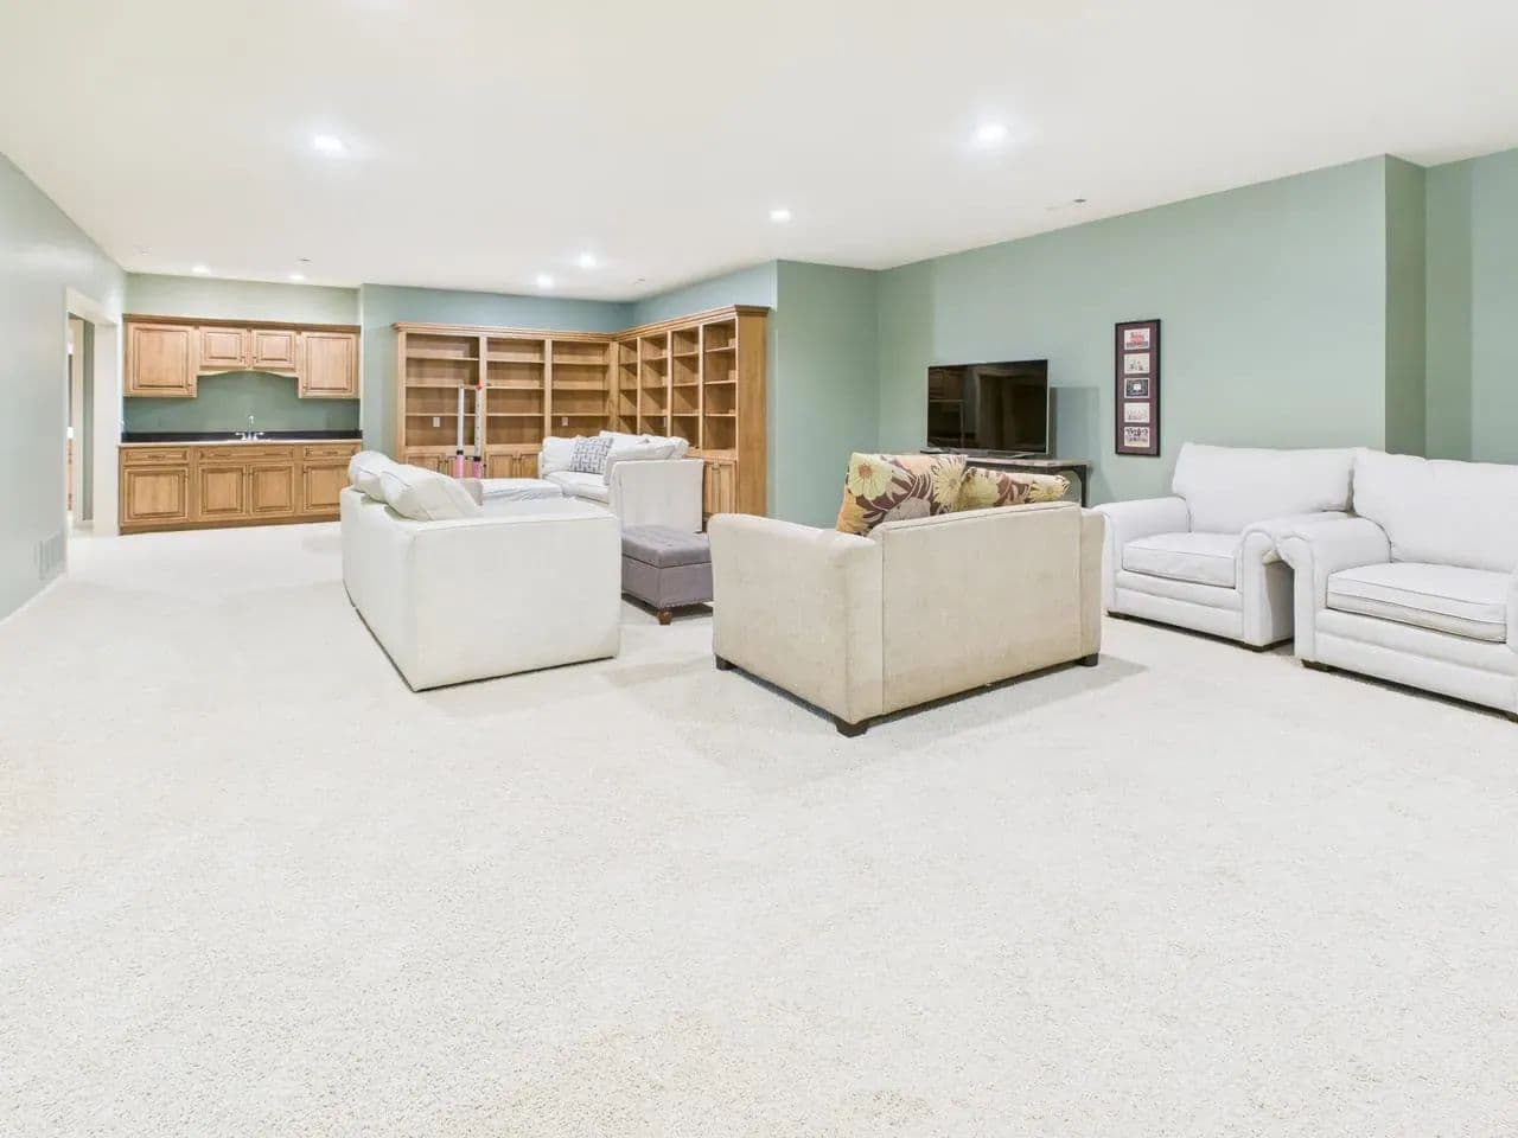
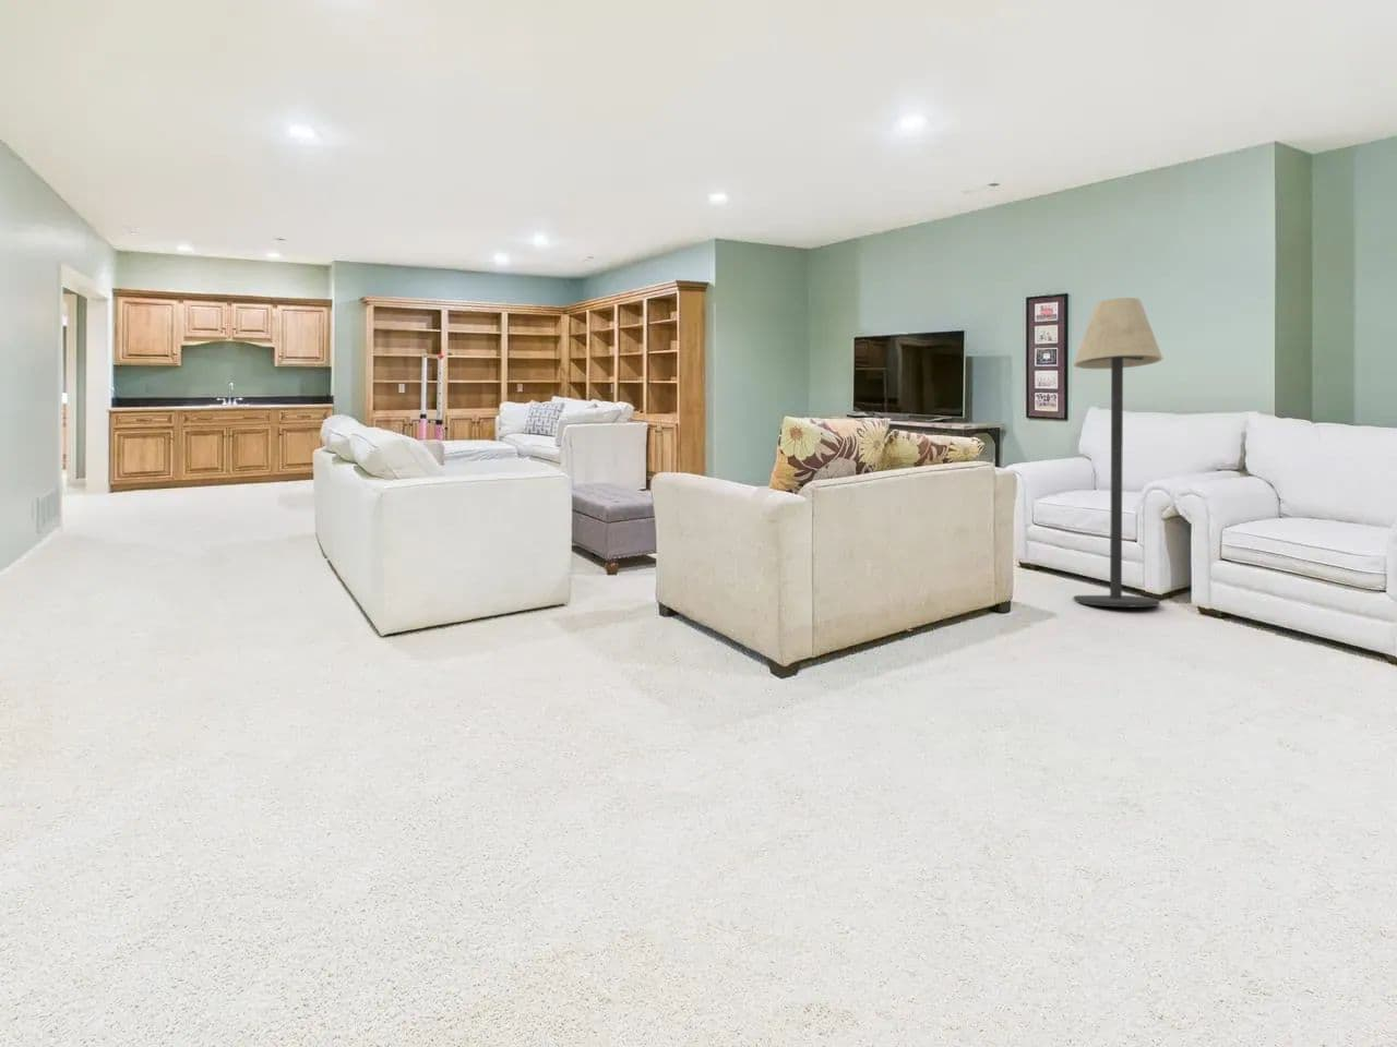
+ floor lamp (1116, 453)
